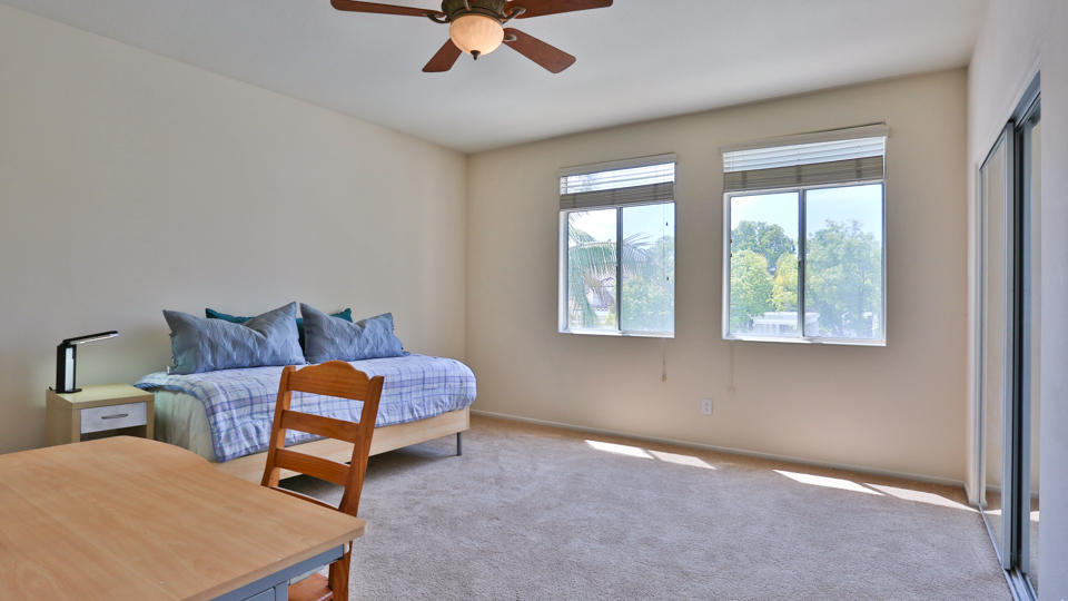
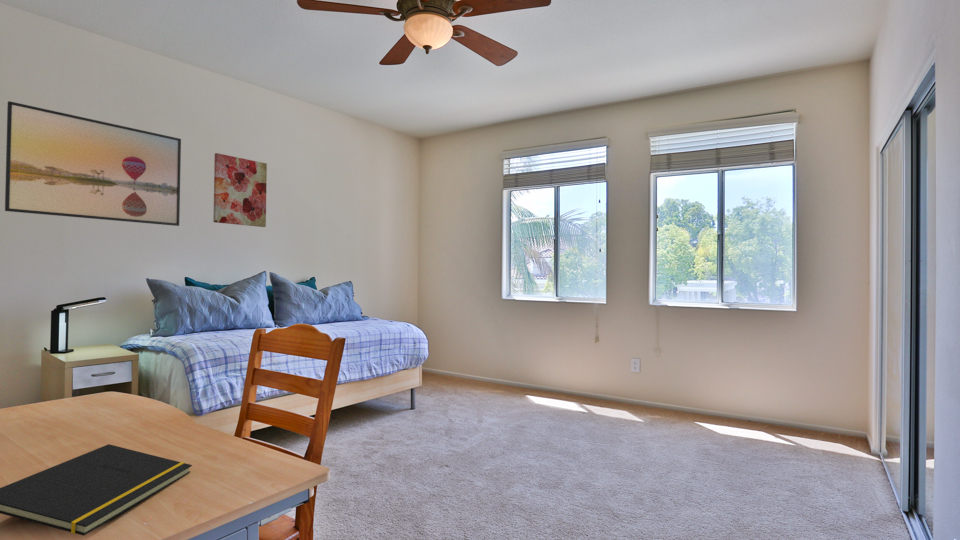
+ wall art (241, 191)
+ notepad (97, 483)
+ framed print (103, 170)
